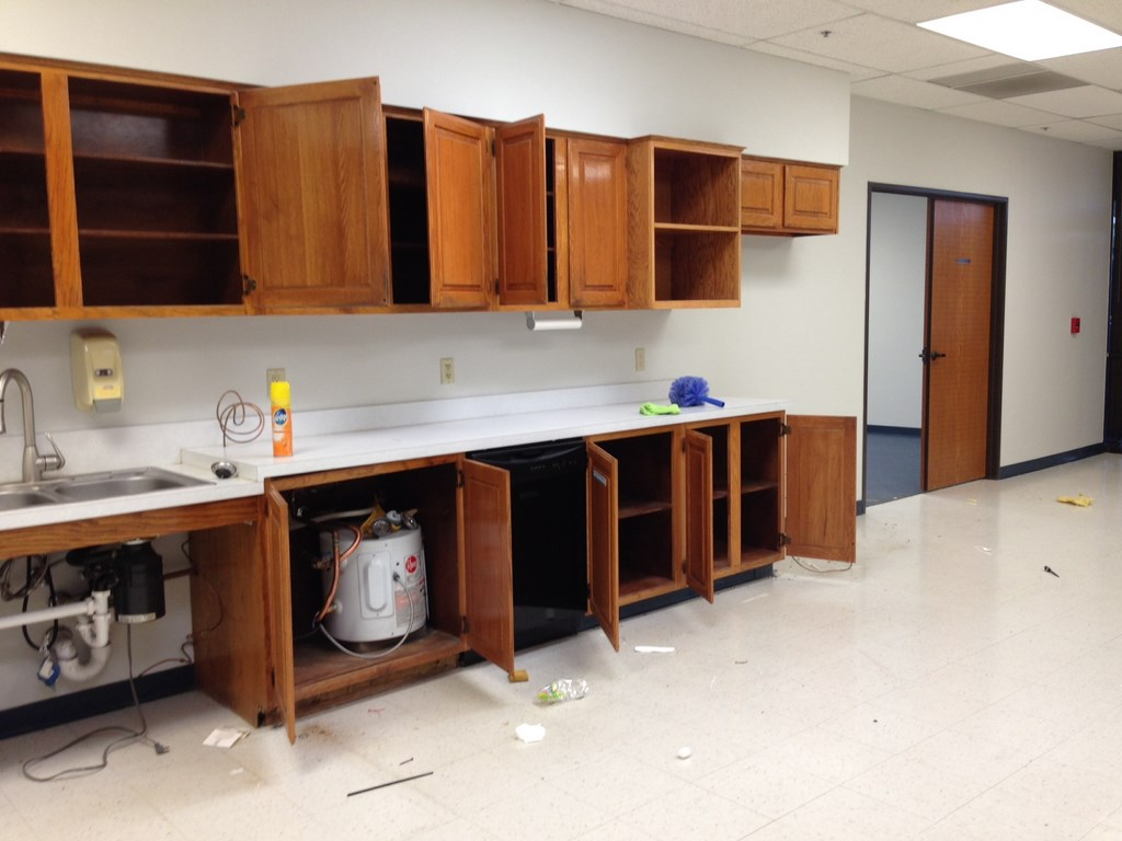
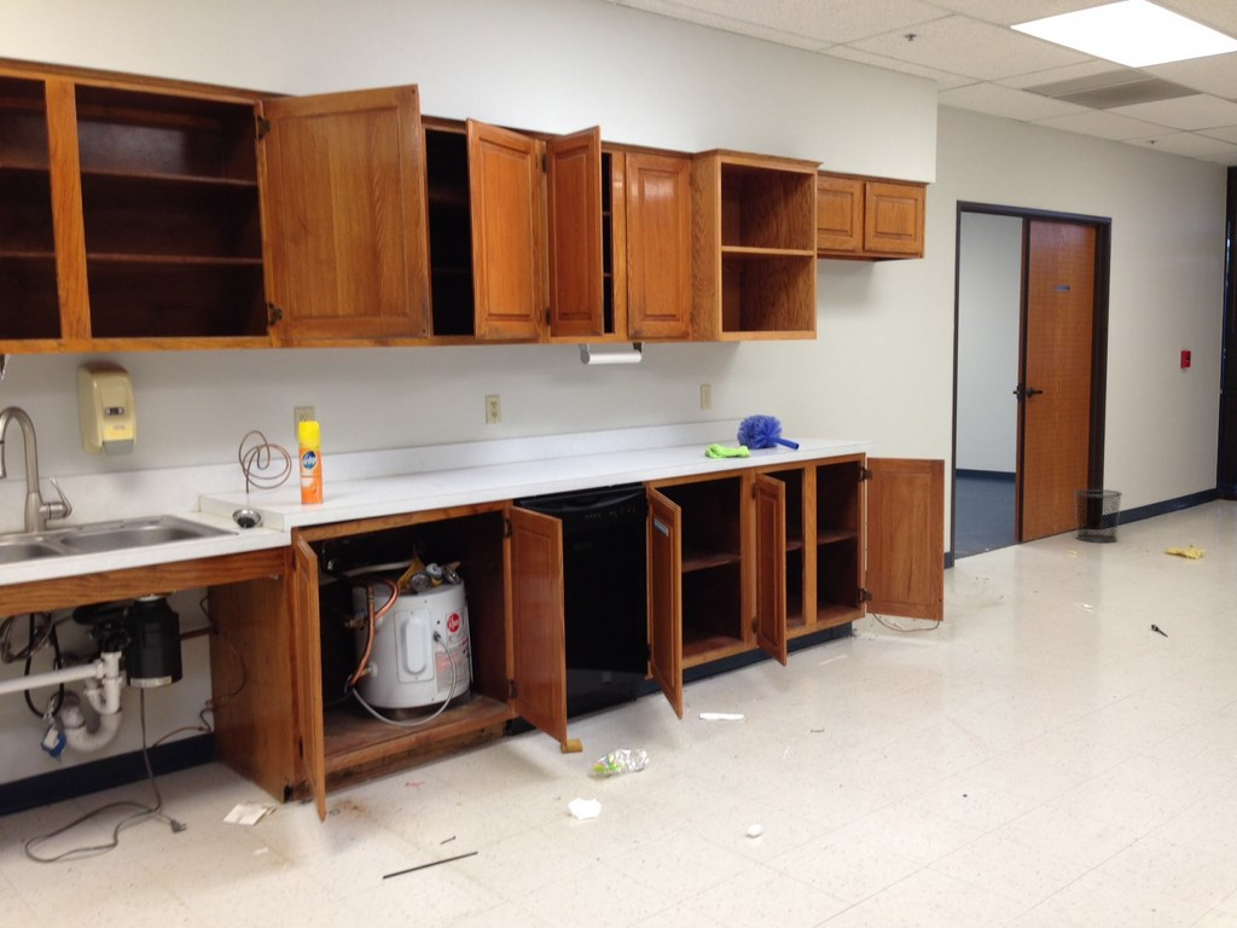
+ waste bin (1097, 515)
